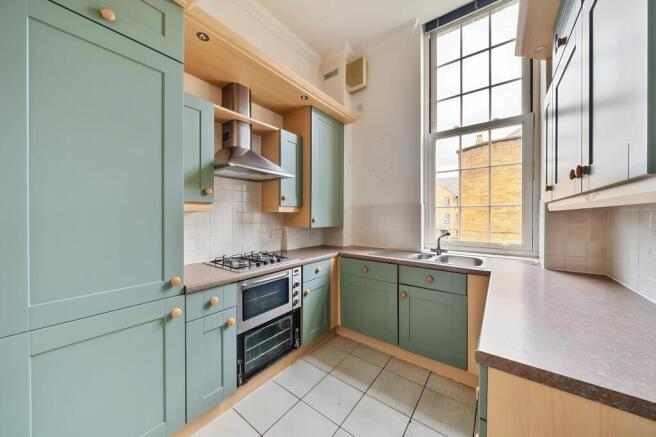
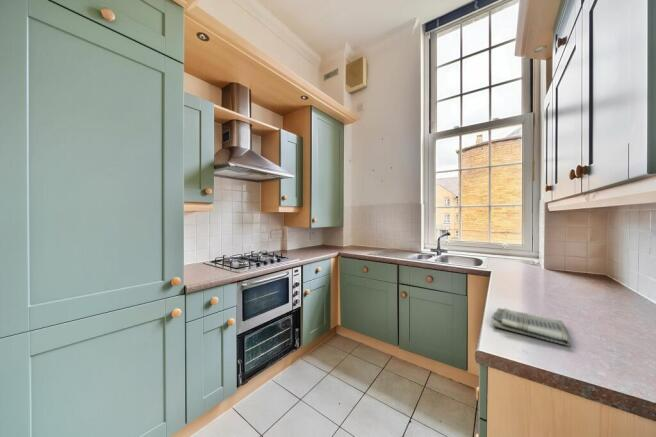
+ dish towel (527, 321)
